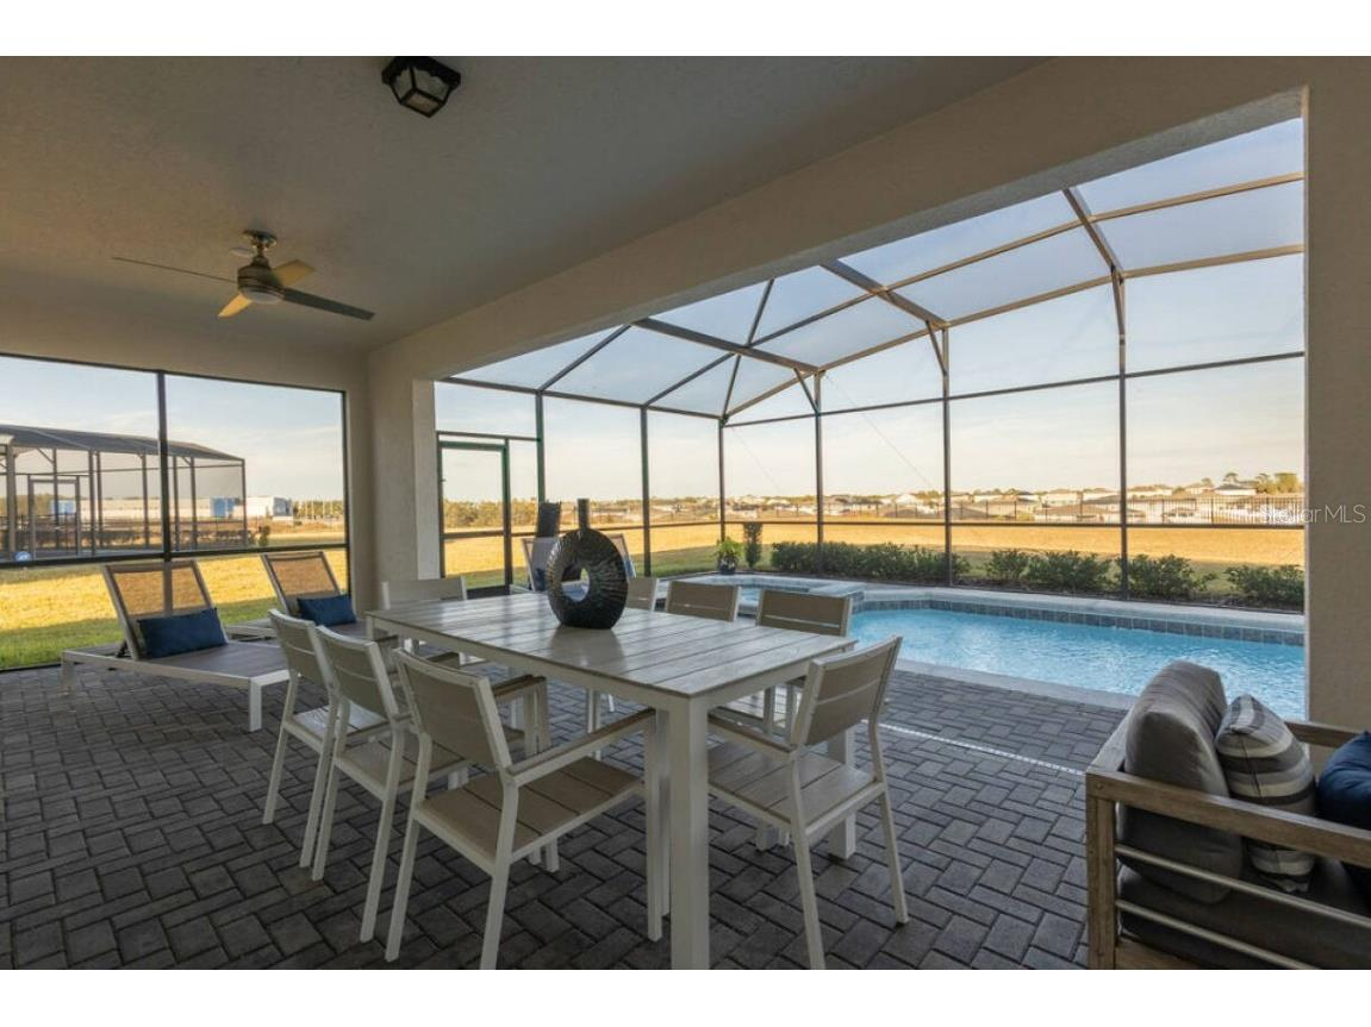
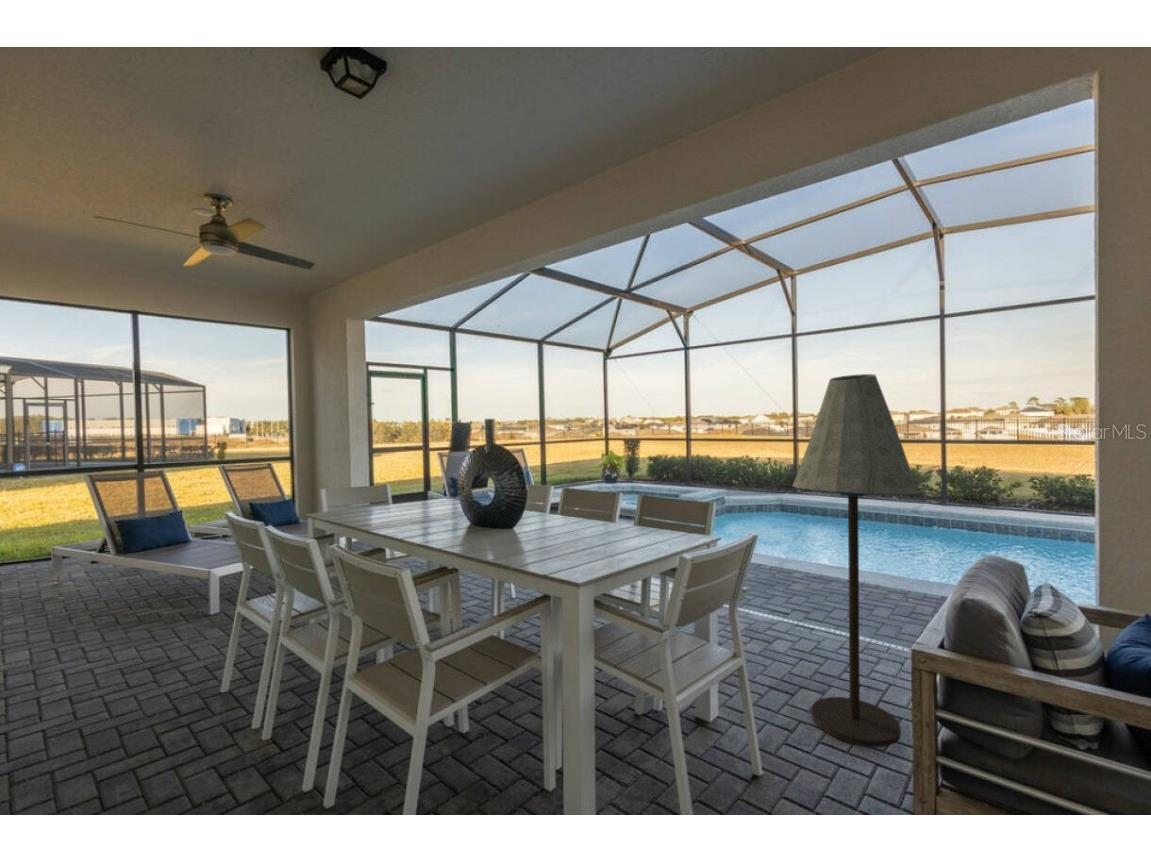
+ floor lamp (853, 548)
